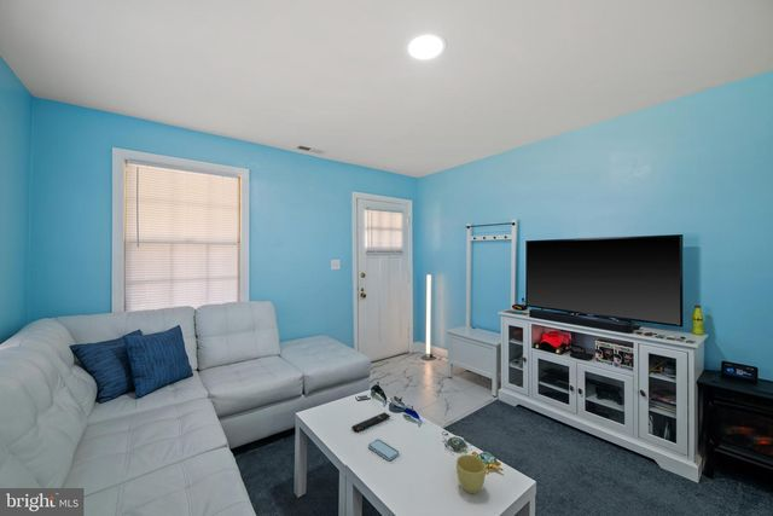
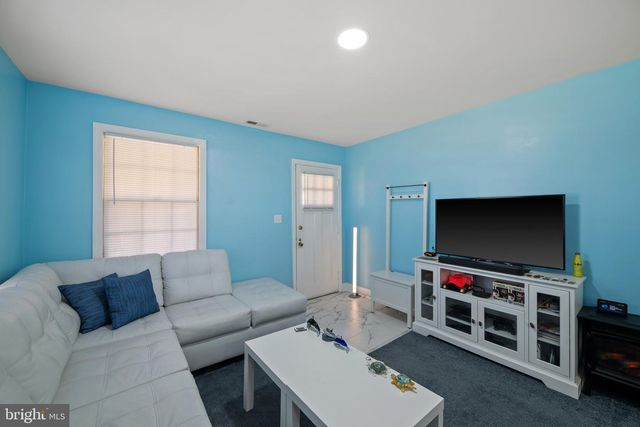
- remote control (371, 422)
- cup (469, 472)
- smartphone (383, 448)
